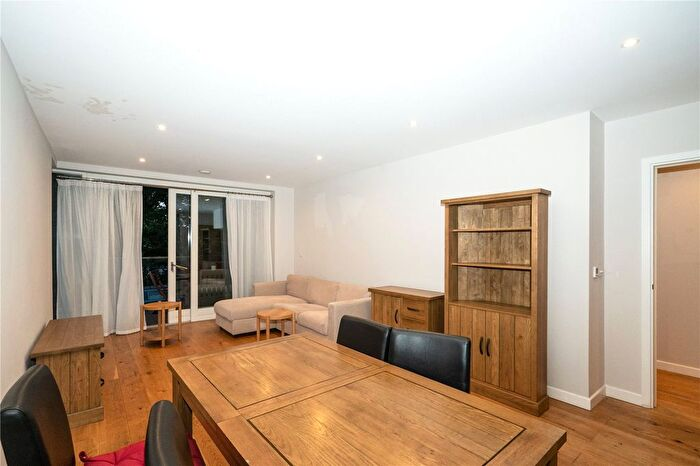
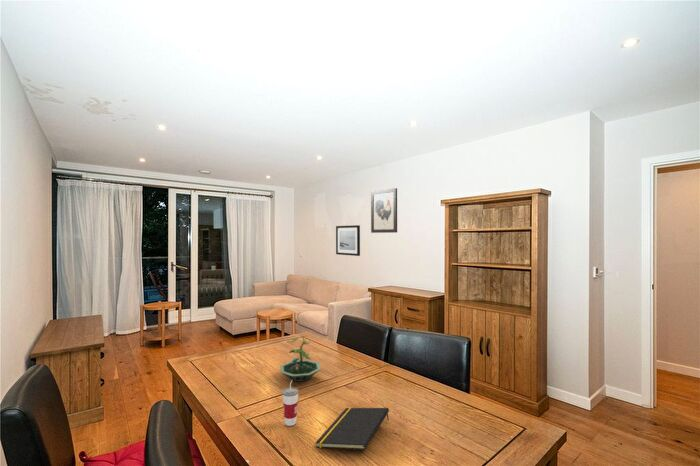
+ wall art (383, 211)
+ notepad (354, 426)
+ cup (290, 401)
+ wall art (347, 240)
+ terrarium (301, 345)
